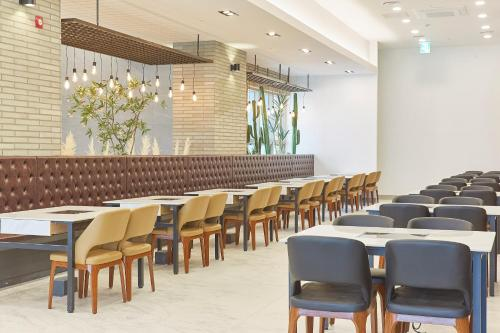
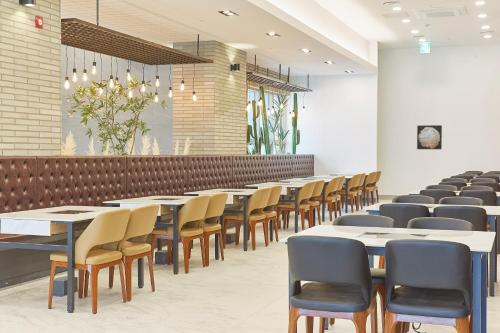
+ wall art (429, 137)
